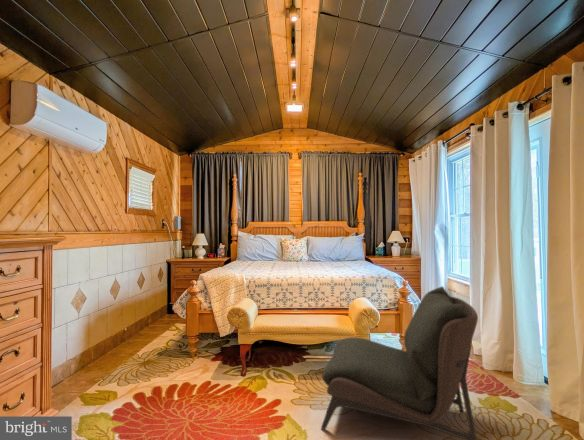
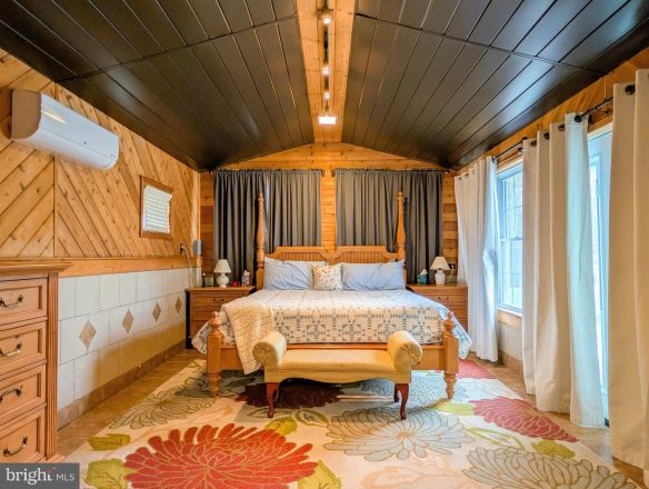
- armless chair (396, 354)
